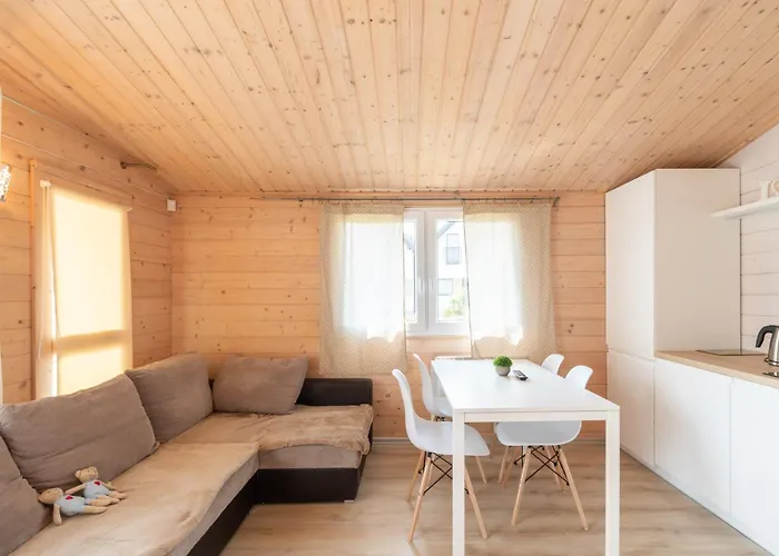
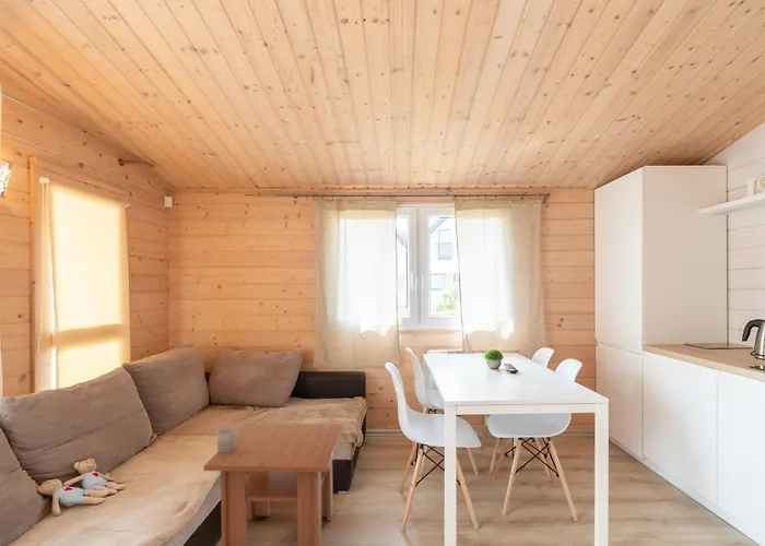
+ coffee table (282, 488)
+ mug (228, 439)
